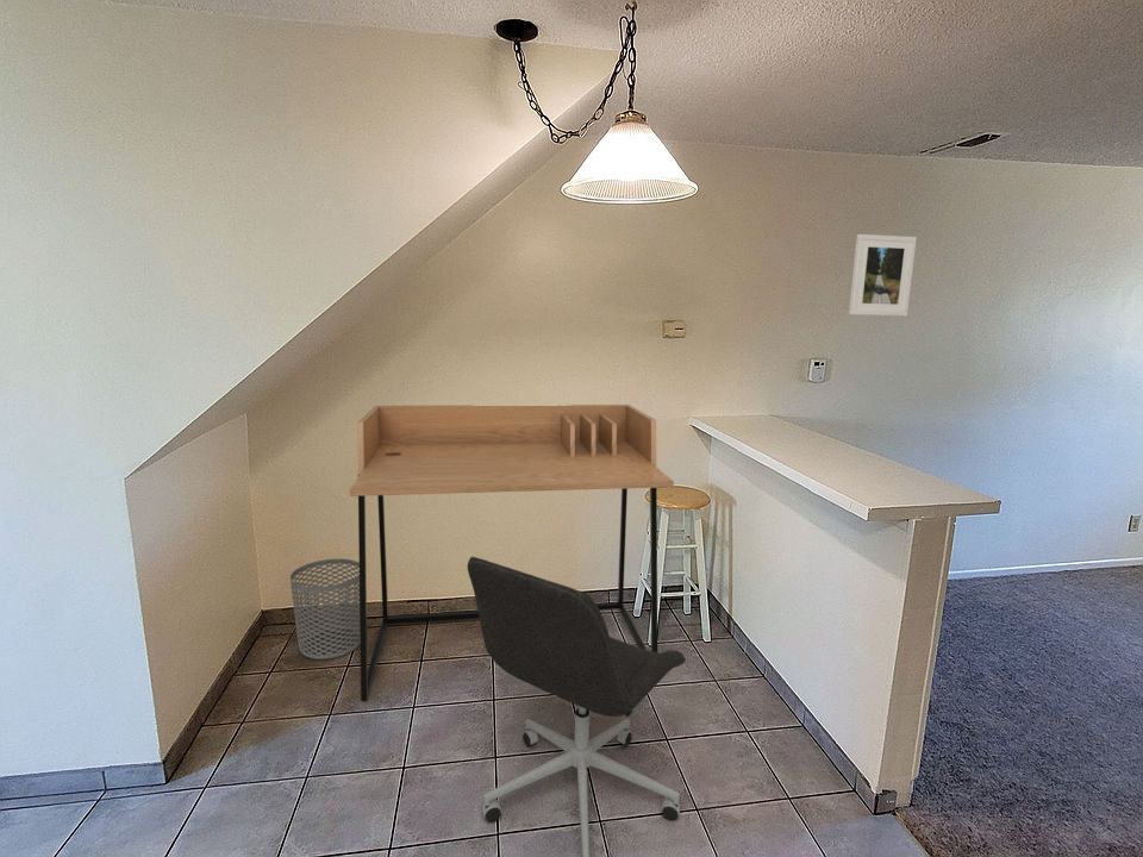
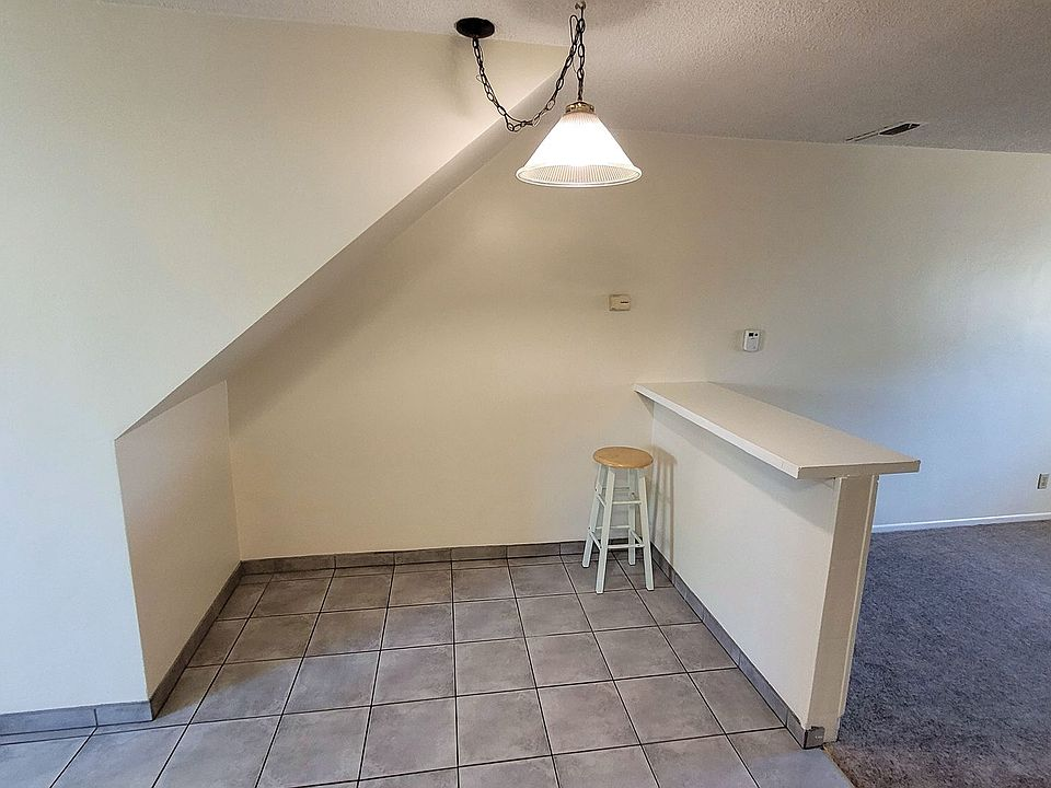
- waste bin (329, 608)
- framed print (882, 275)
- office chair (580, 674)
- desk (511, 490)
